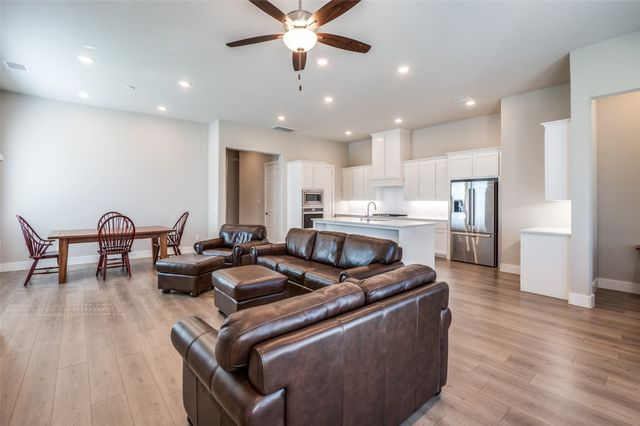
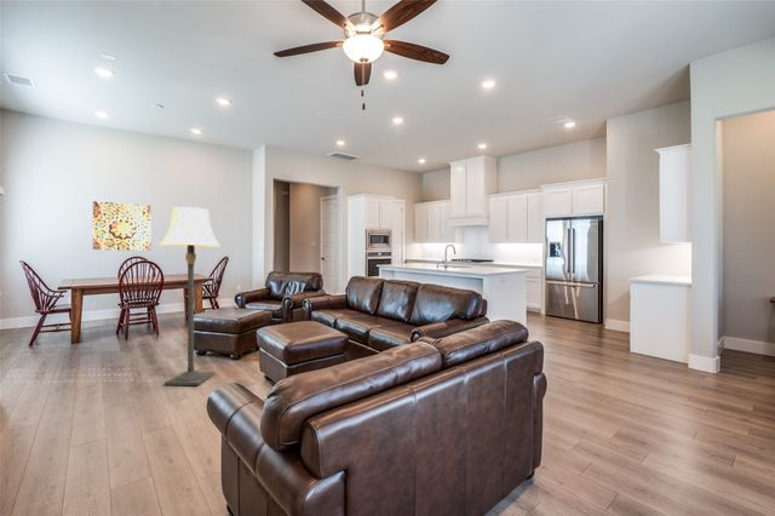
+ wall art (122, 227)
+ lamp (190, 293)
